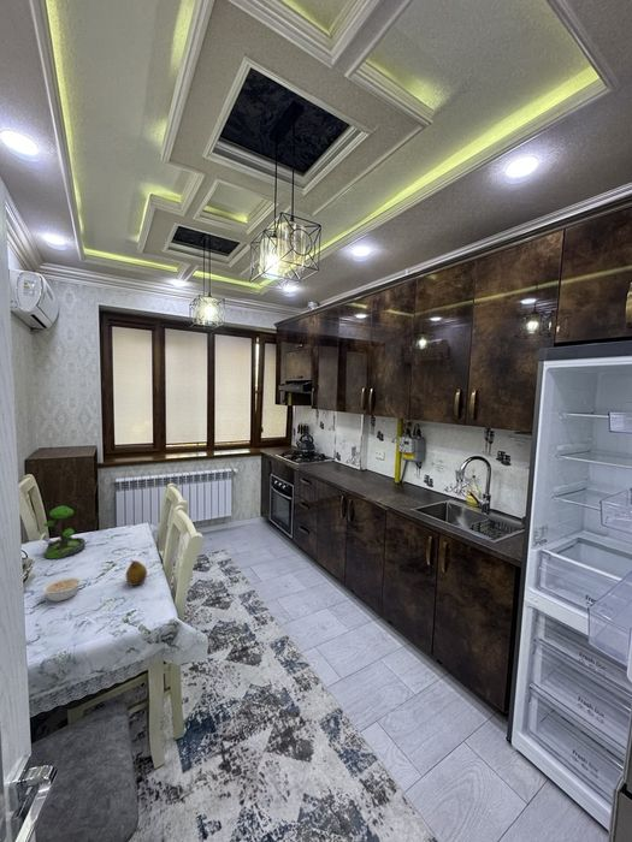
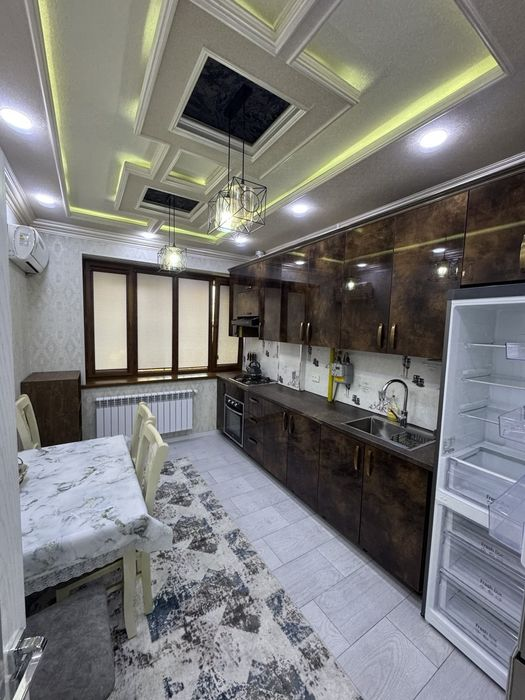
- fruit (136, 569)
- plant (66, 529)
- legume (64, 588)
